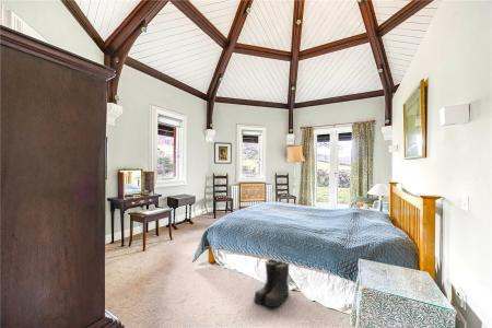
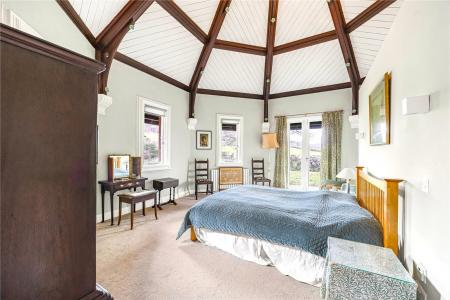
- boots (272, 281)
